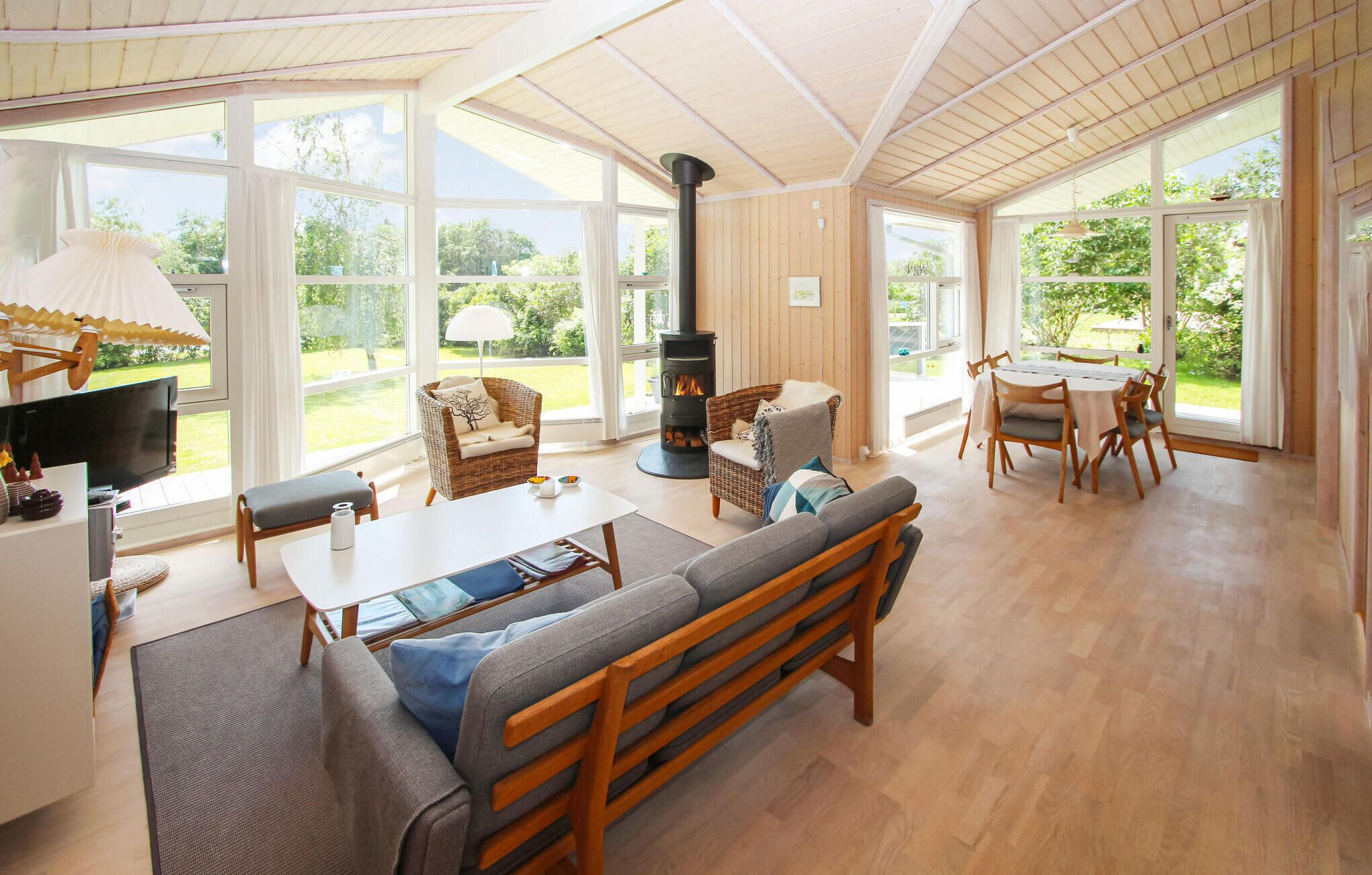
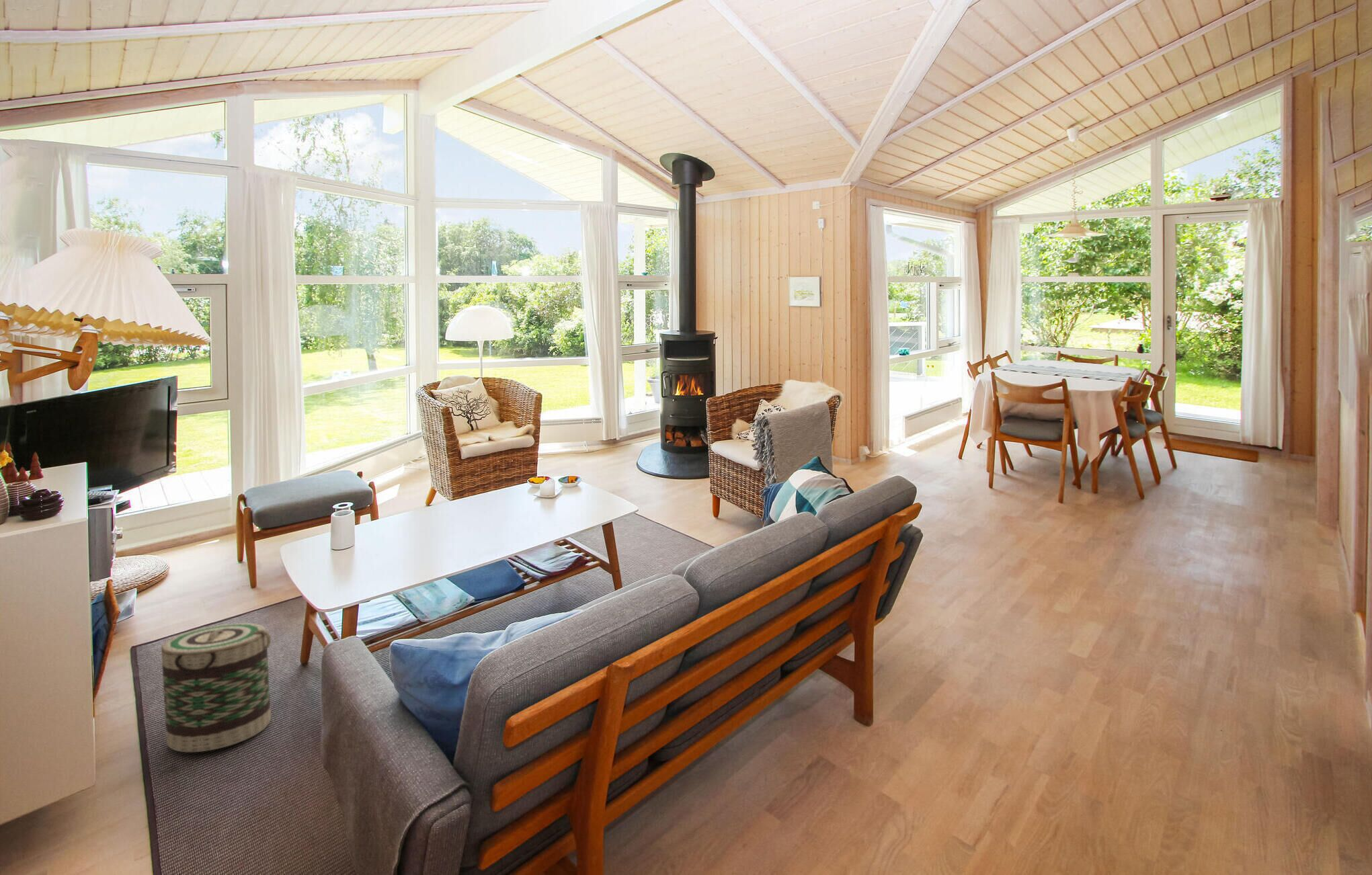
+ basket (221, 681)
